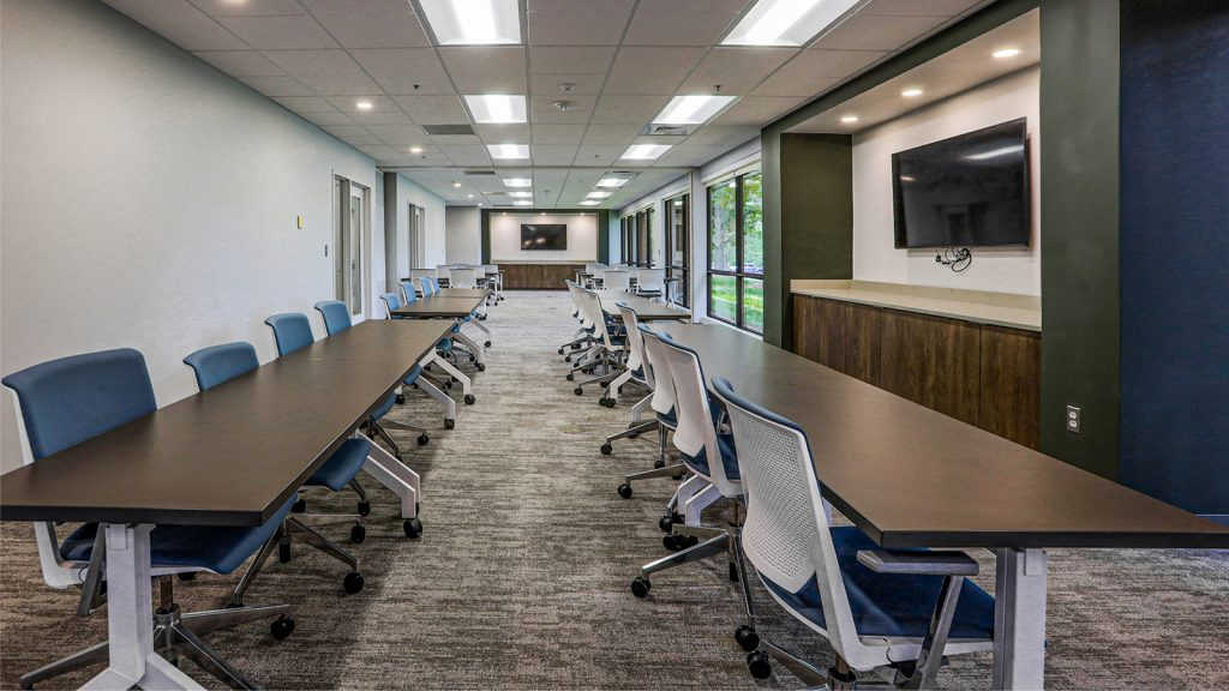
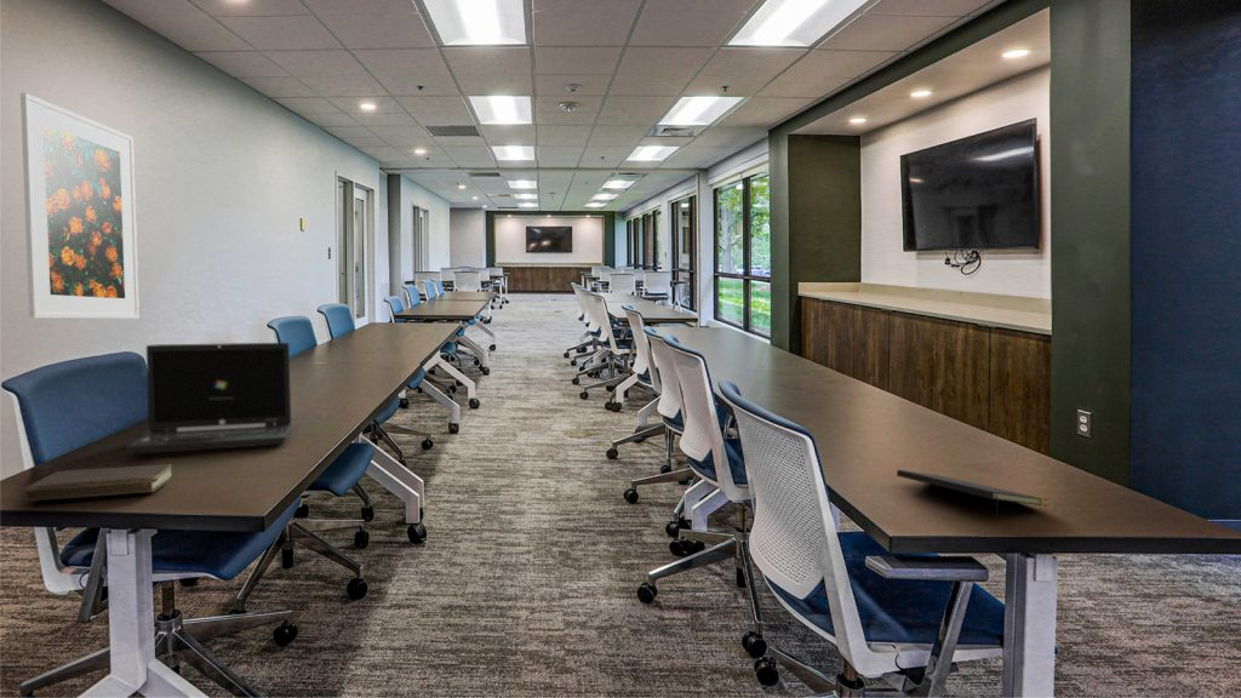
+ hardcover book (102, 484)
+ notepad (968, 486)
+ laptop (215, 393)
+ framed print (86, 218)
